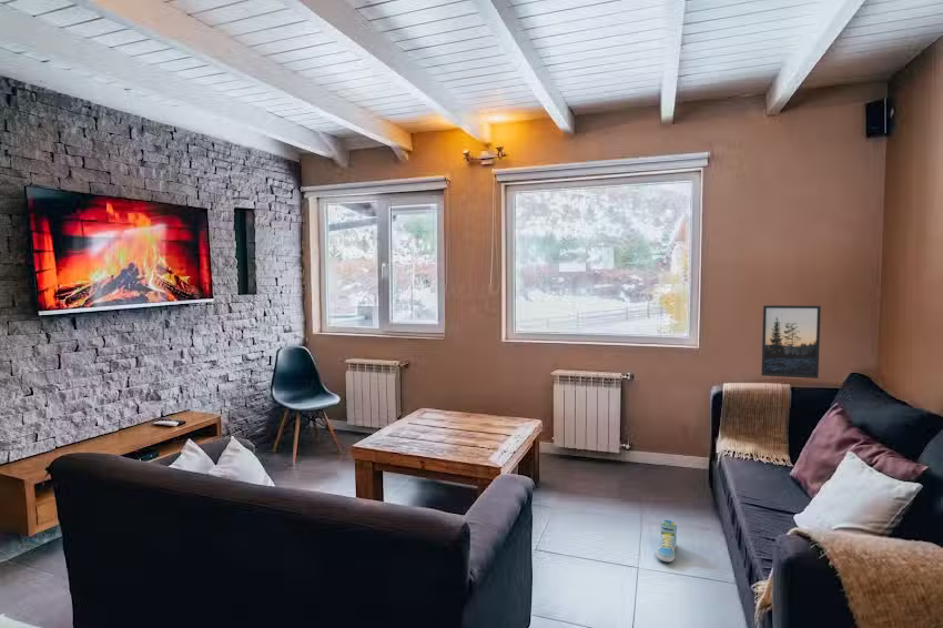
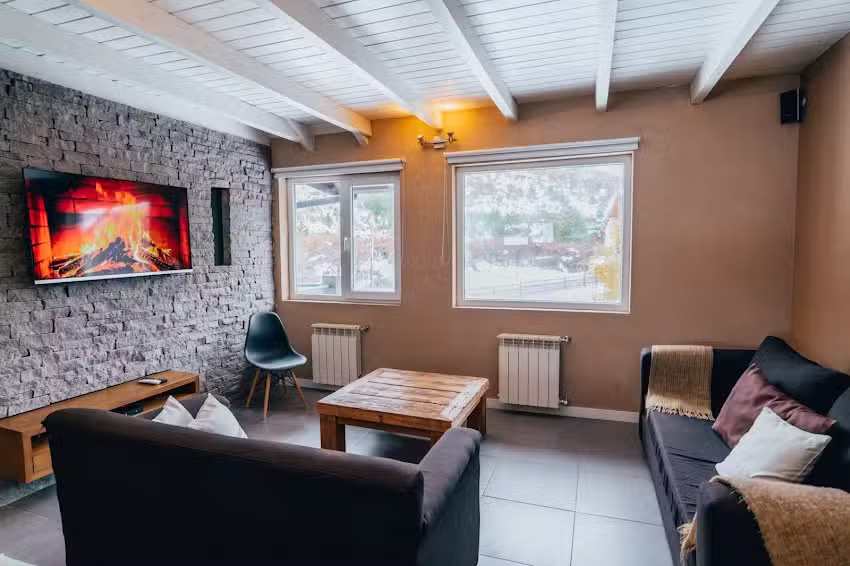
- sneaker (666, 538)
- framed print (790, 341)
